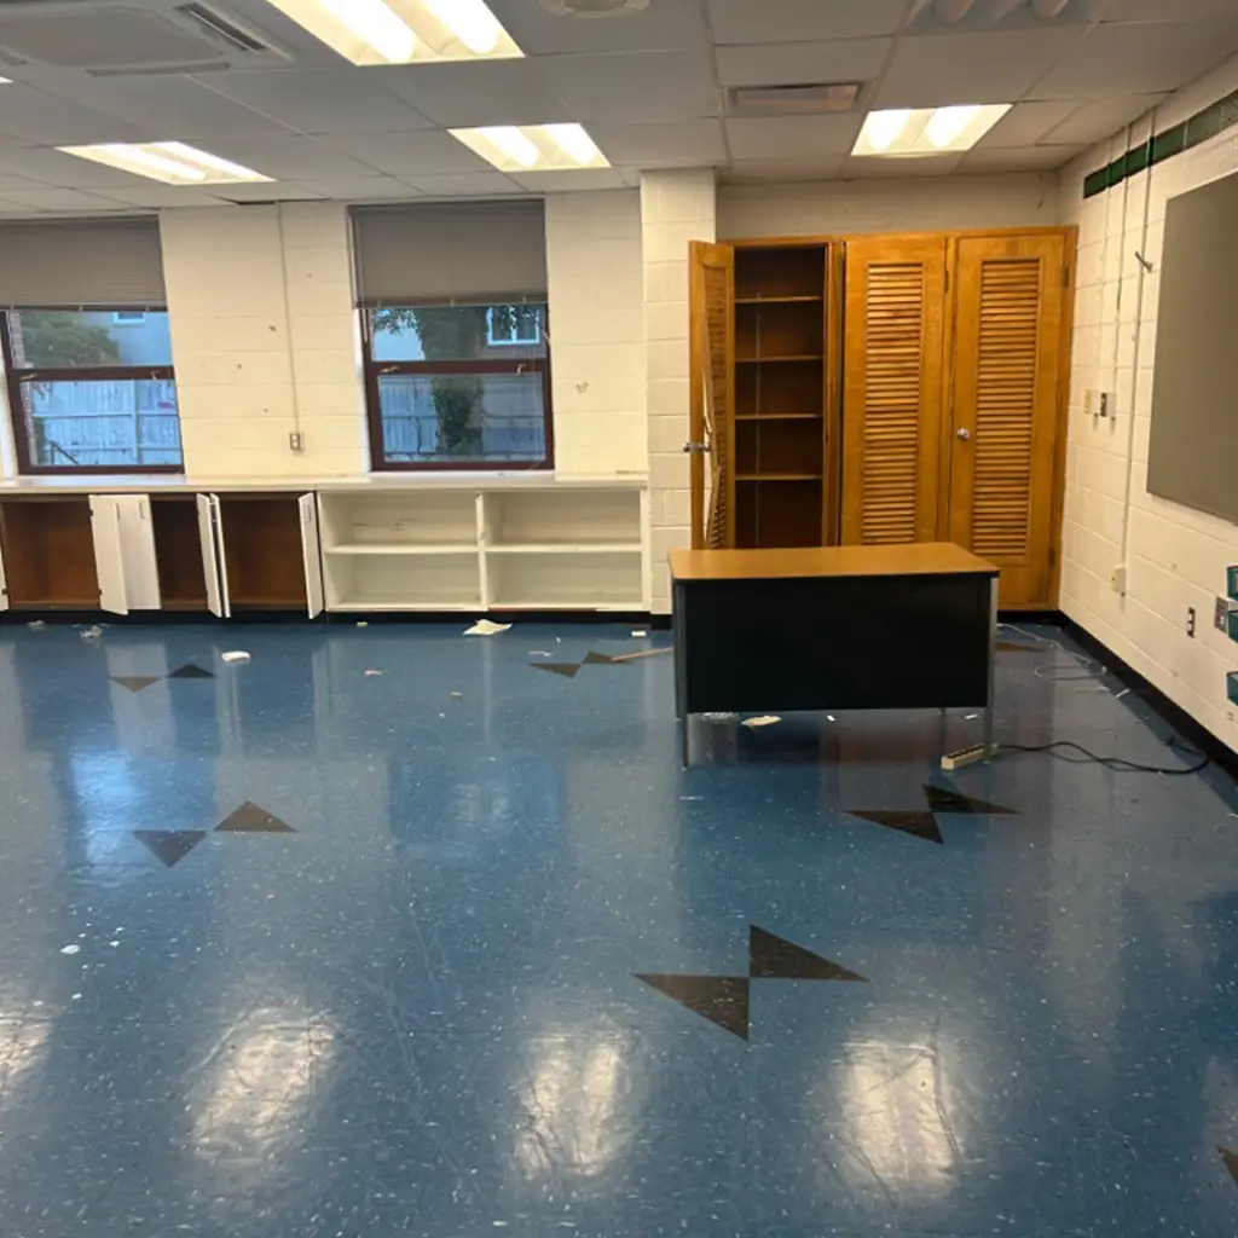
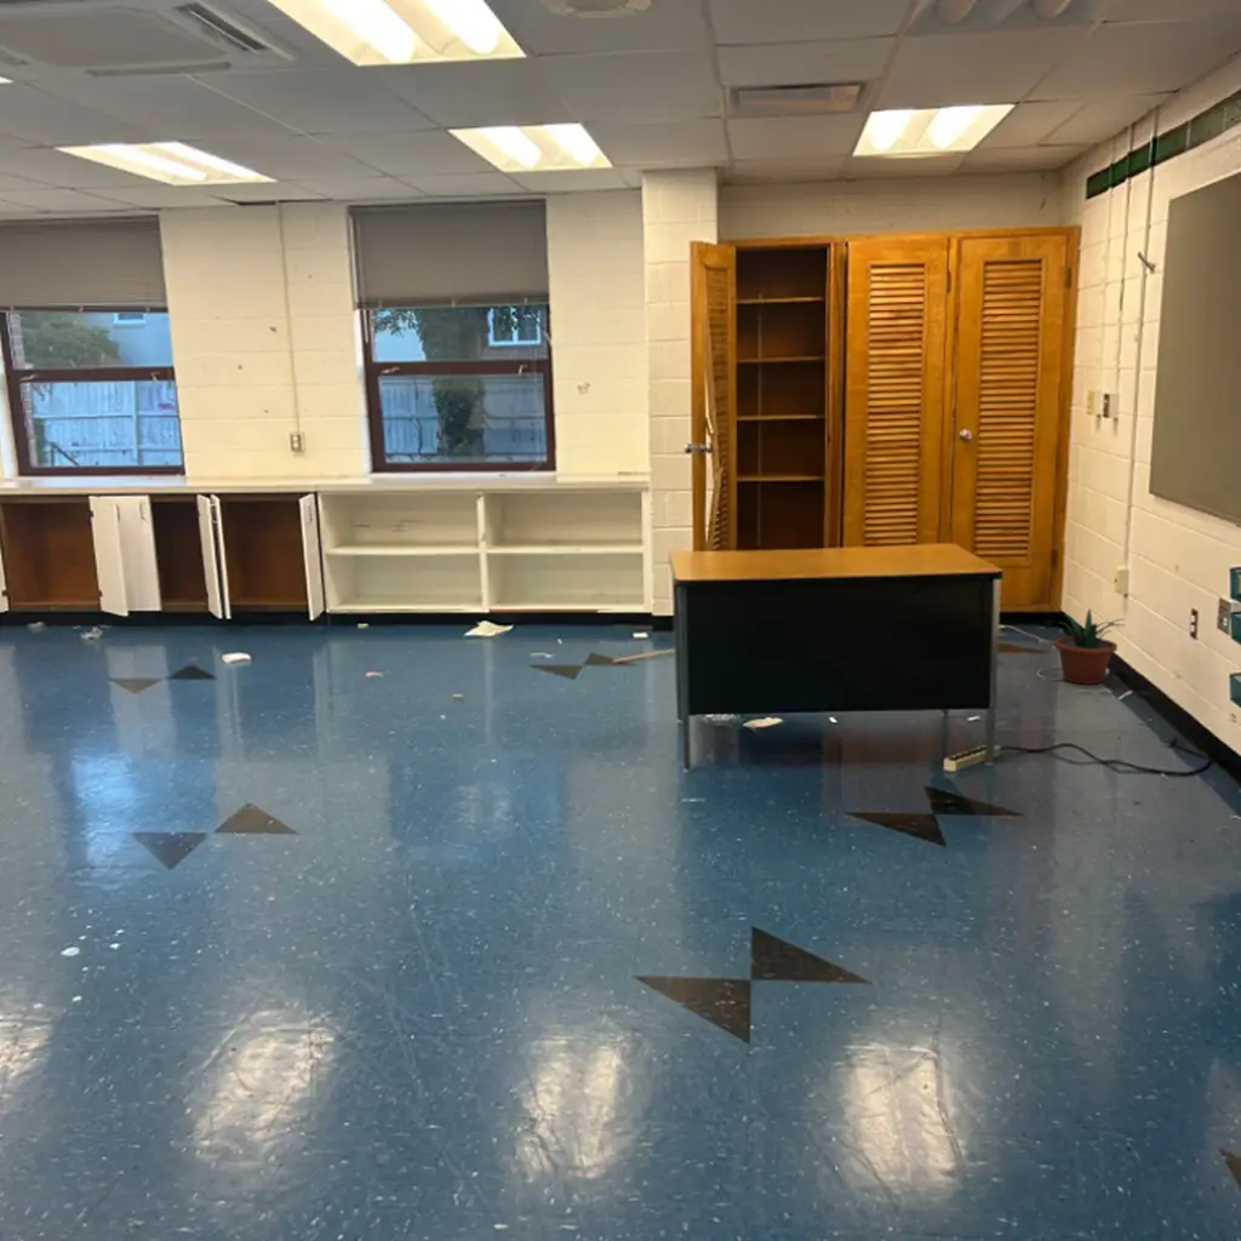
+ potted plant (1091, 647)
